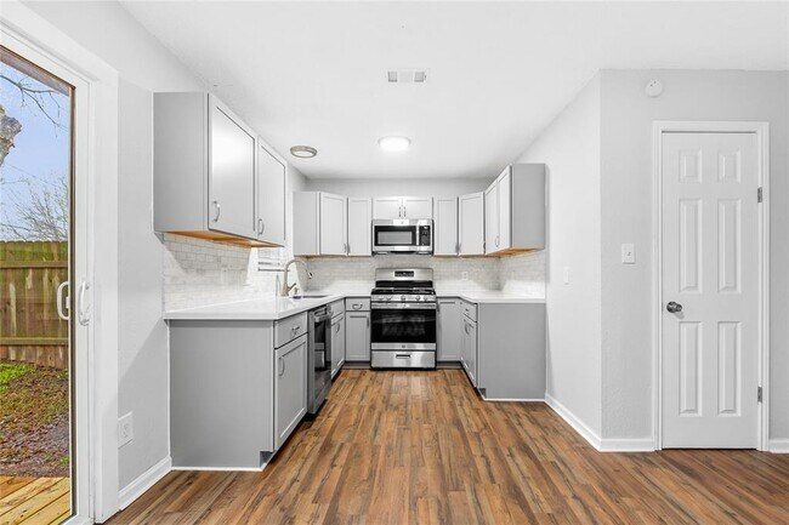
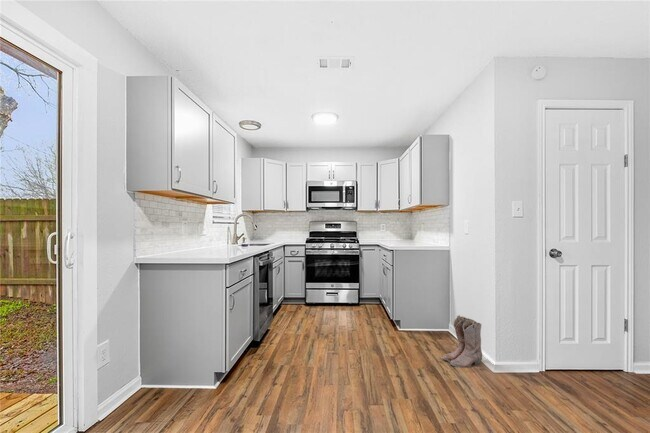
+ boots (461, 339)
